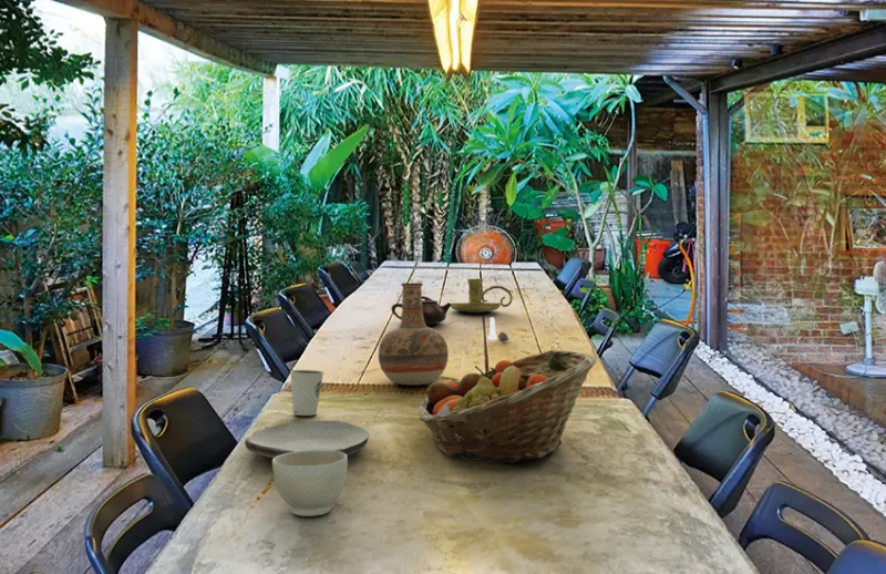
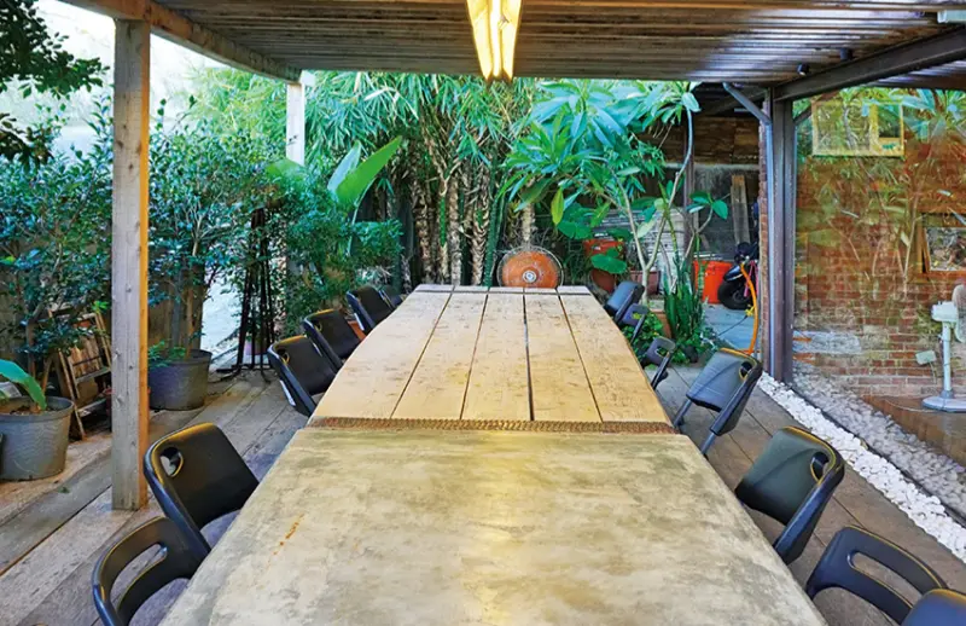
- fruit basket (505, 399)
- bowl (310, 483)
- plate (308, 441)
- candle holder (481, 295)
- dixie cup (307, 392)
- salt and pepper shaker set (494, 328)
- vase (413, 332)
- teapot (423, 309)
